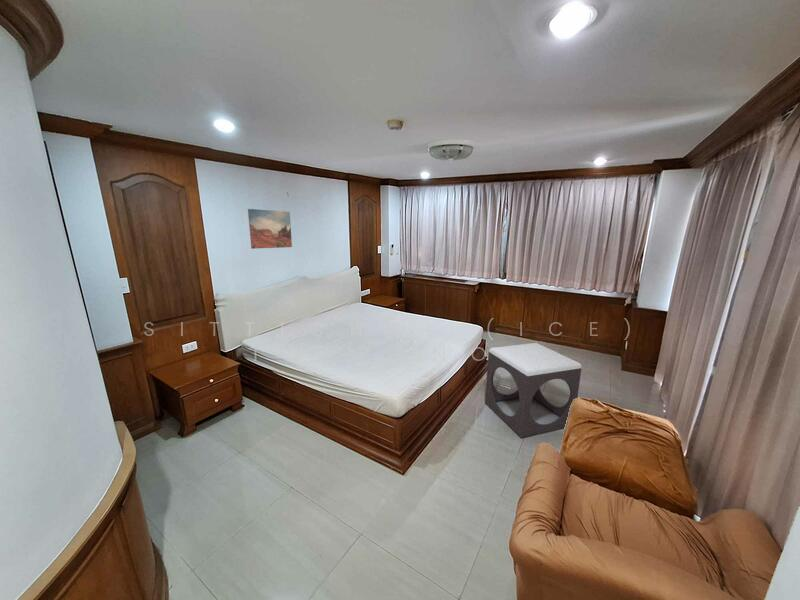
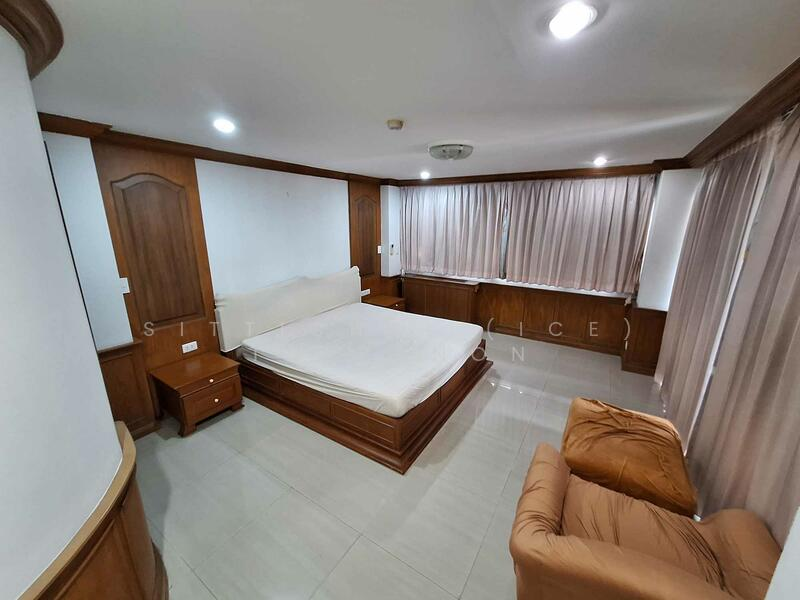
- wall art (271, 229)
- footstool (529, 384)
